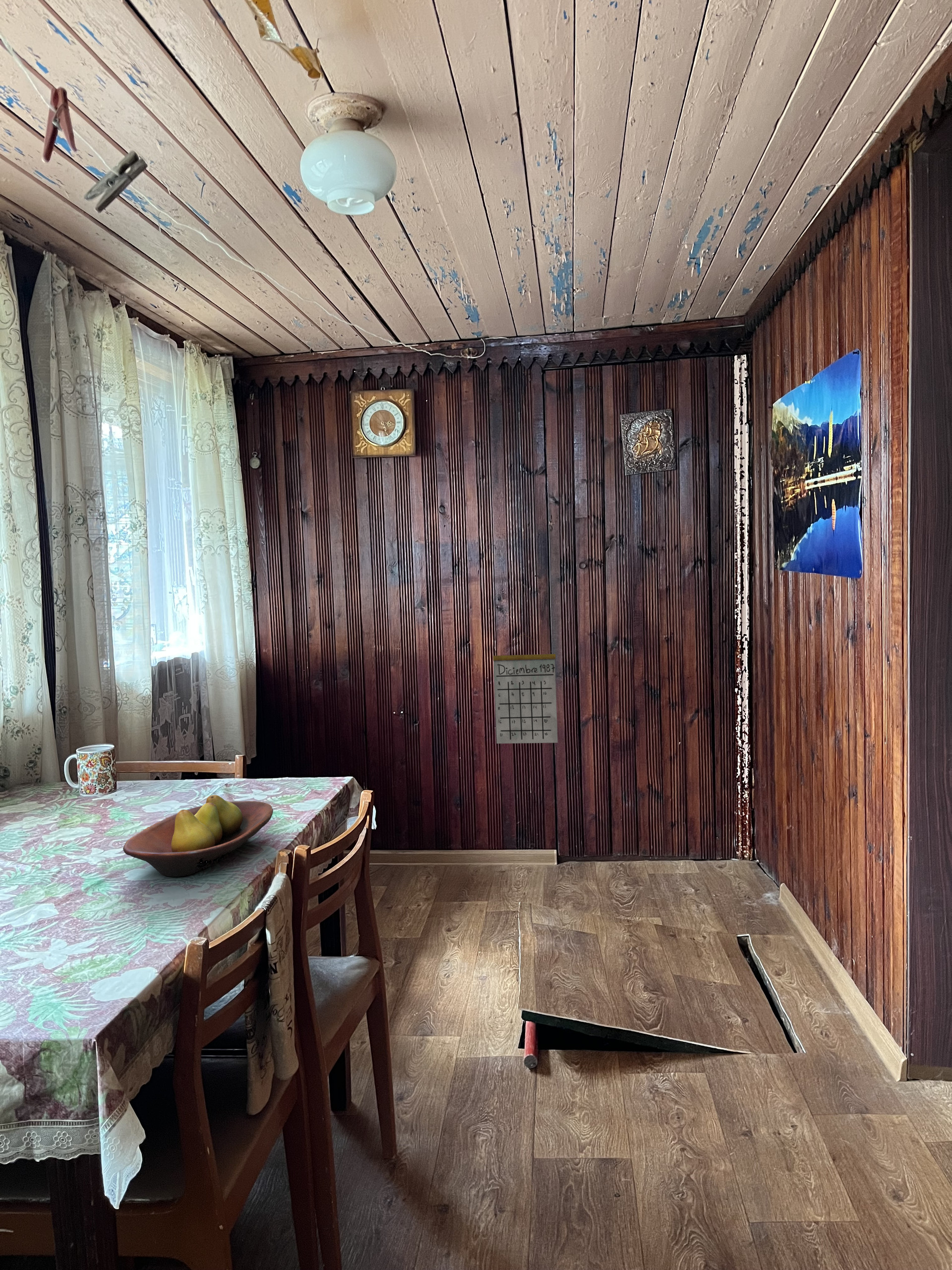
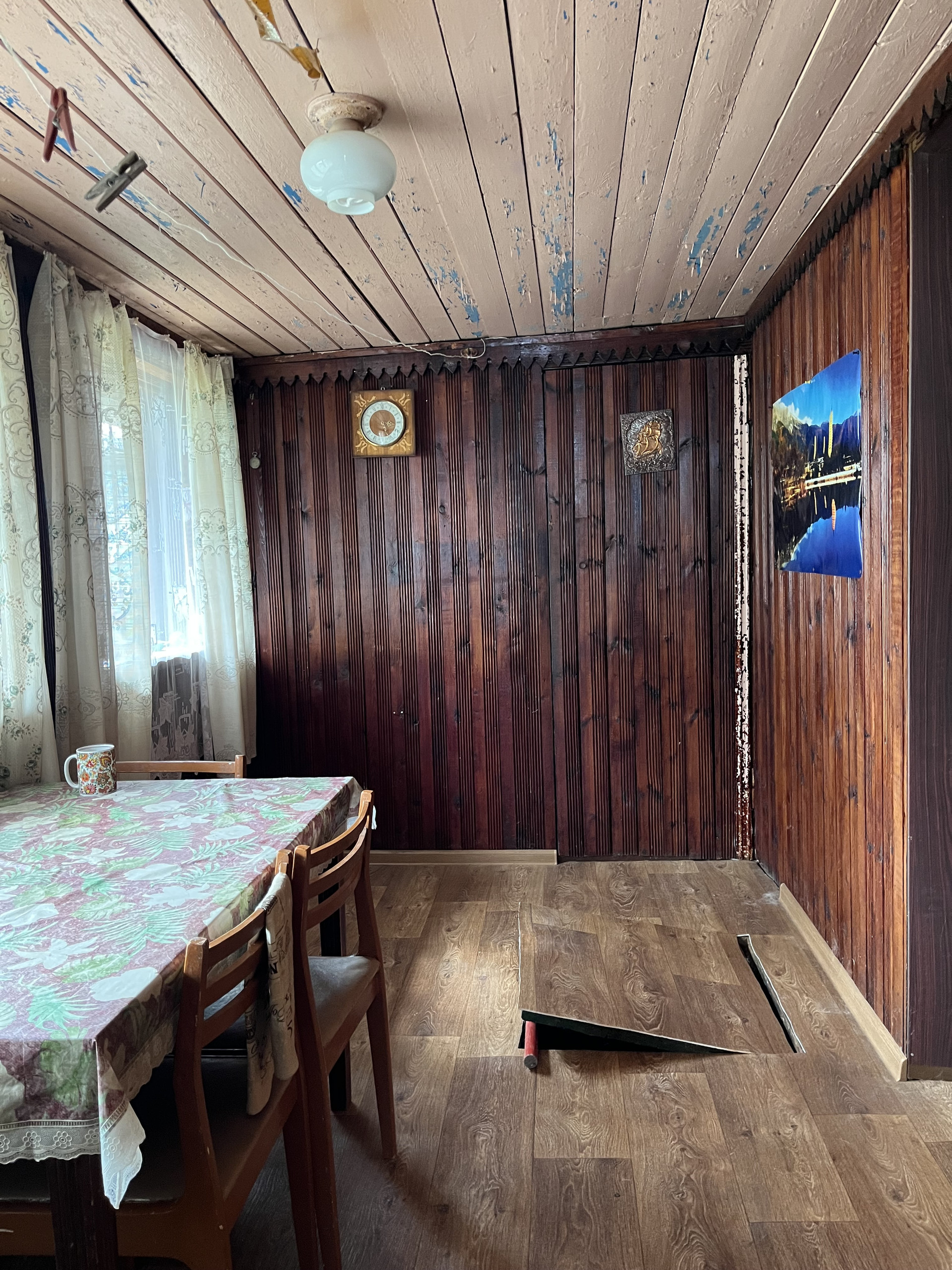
- calendar (525, 689)
- fruit bowl (203, 828)
